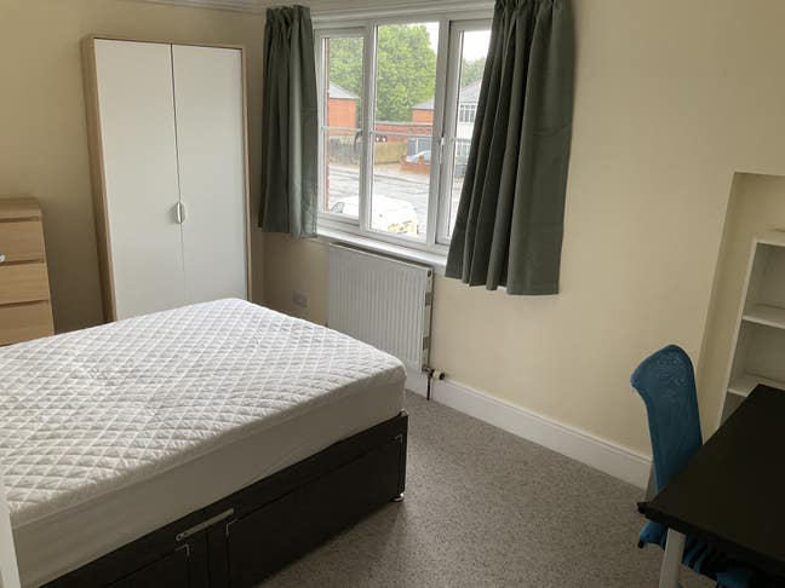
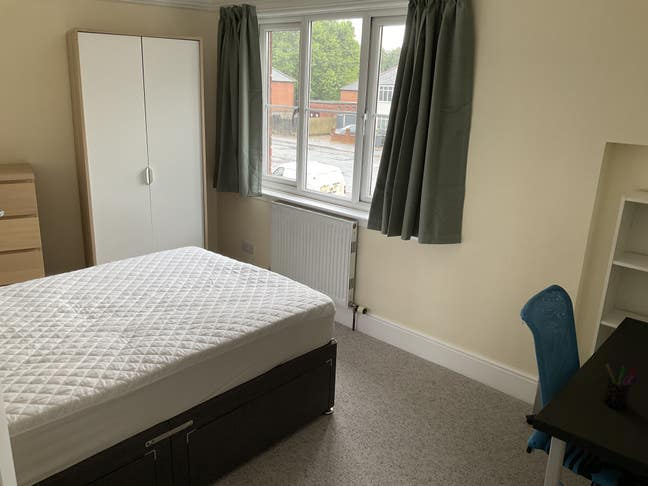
+ pen holder (620, 384)
